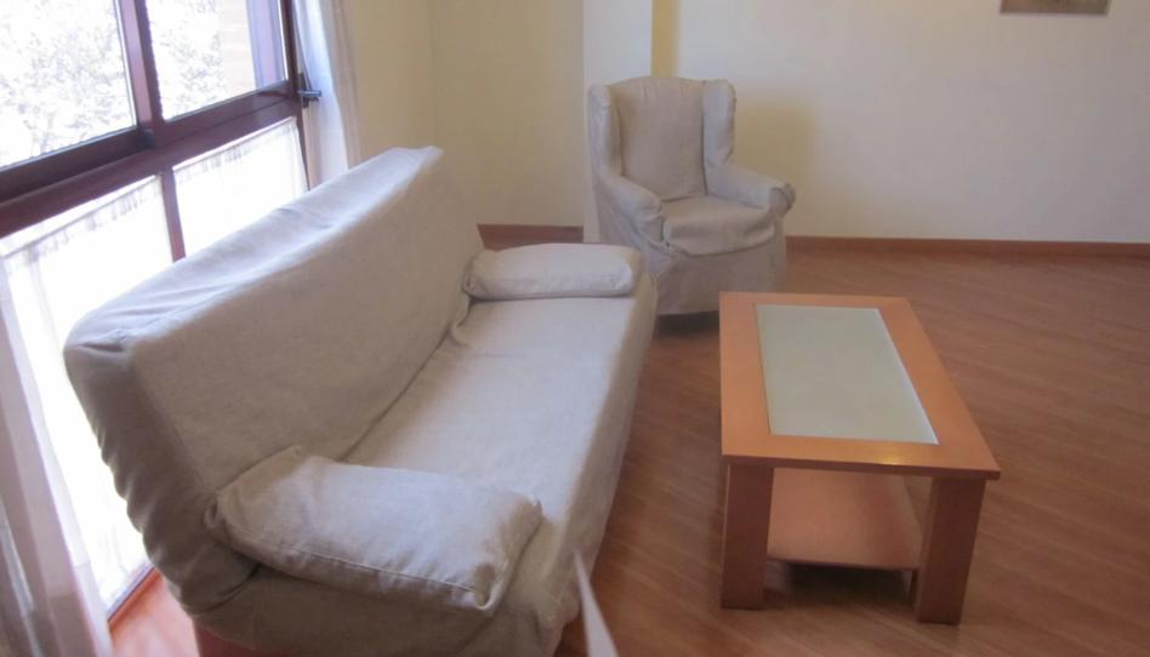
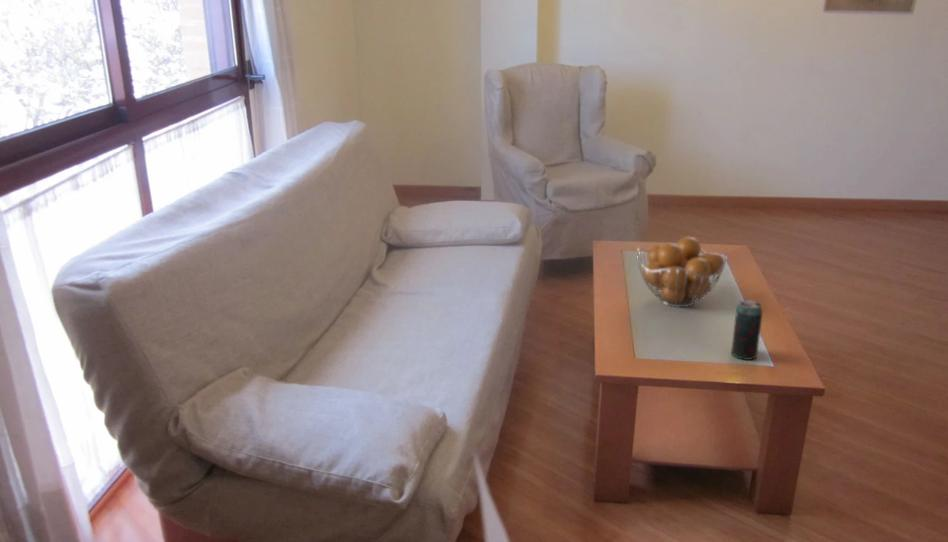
+ fruit basket (679, 271)
+ beverage can (747, 328)
